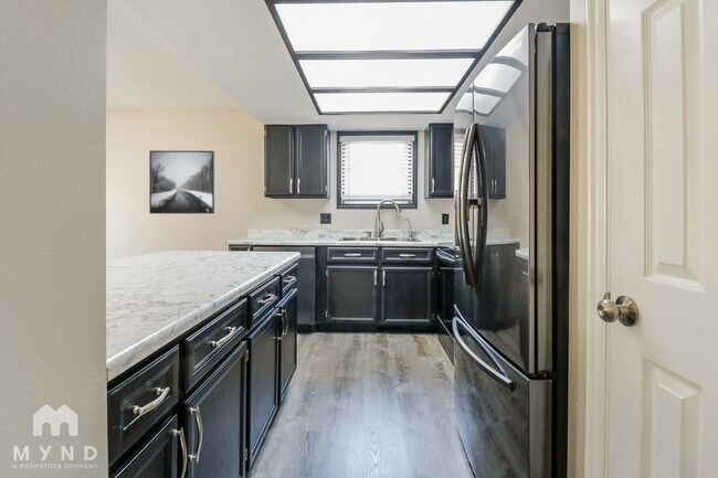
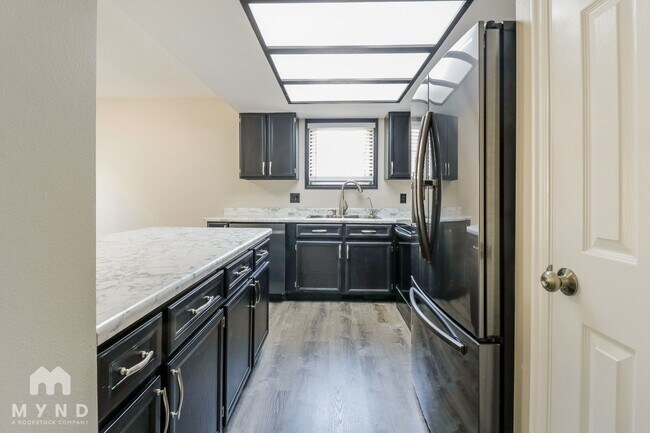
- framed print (181, 182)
